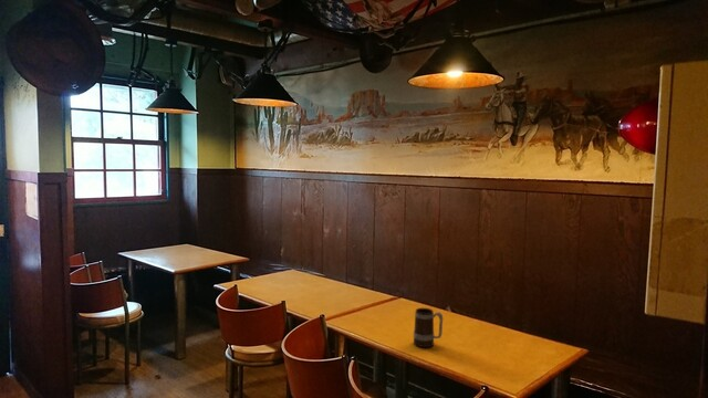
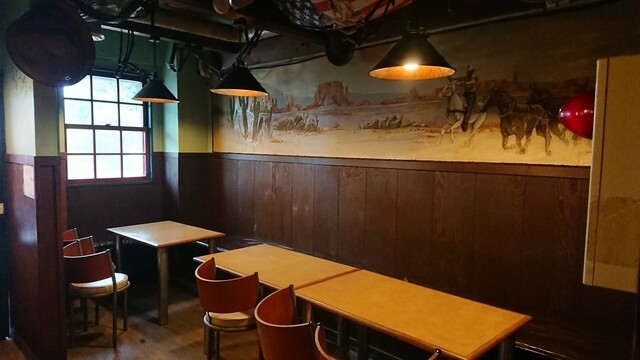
- mug (428, 327)
